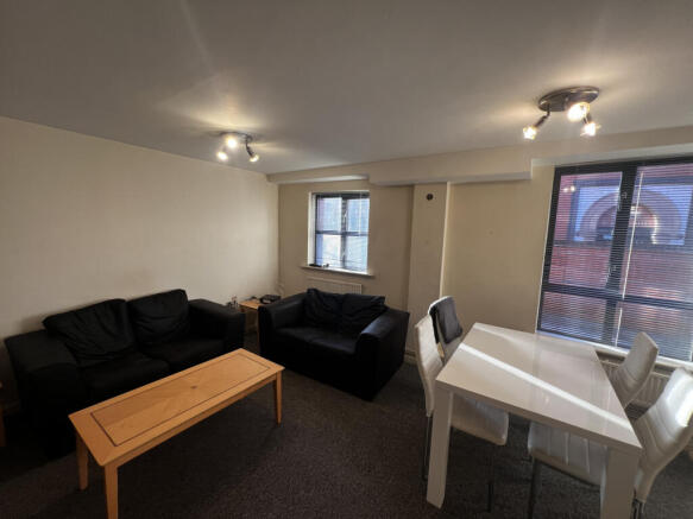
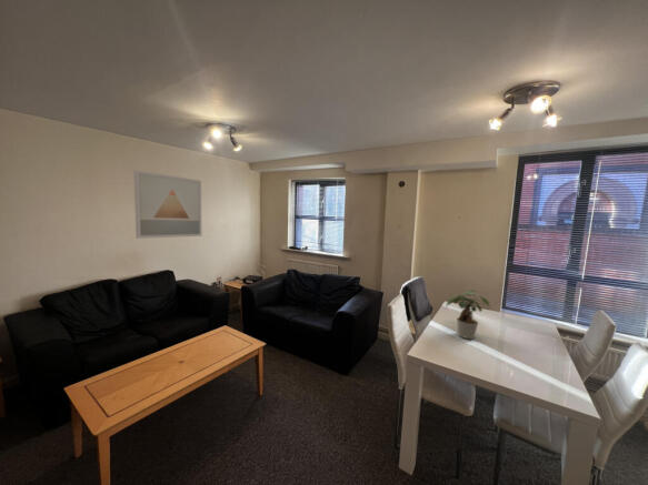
+ wall art (171, 206)
+ potted plant (467, 311)
